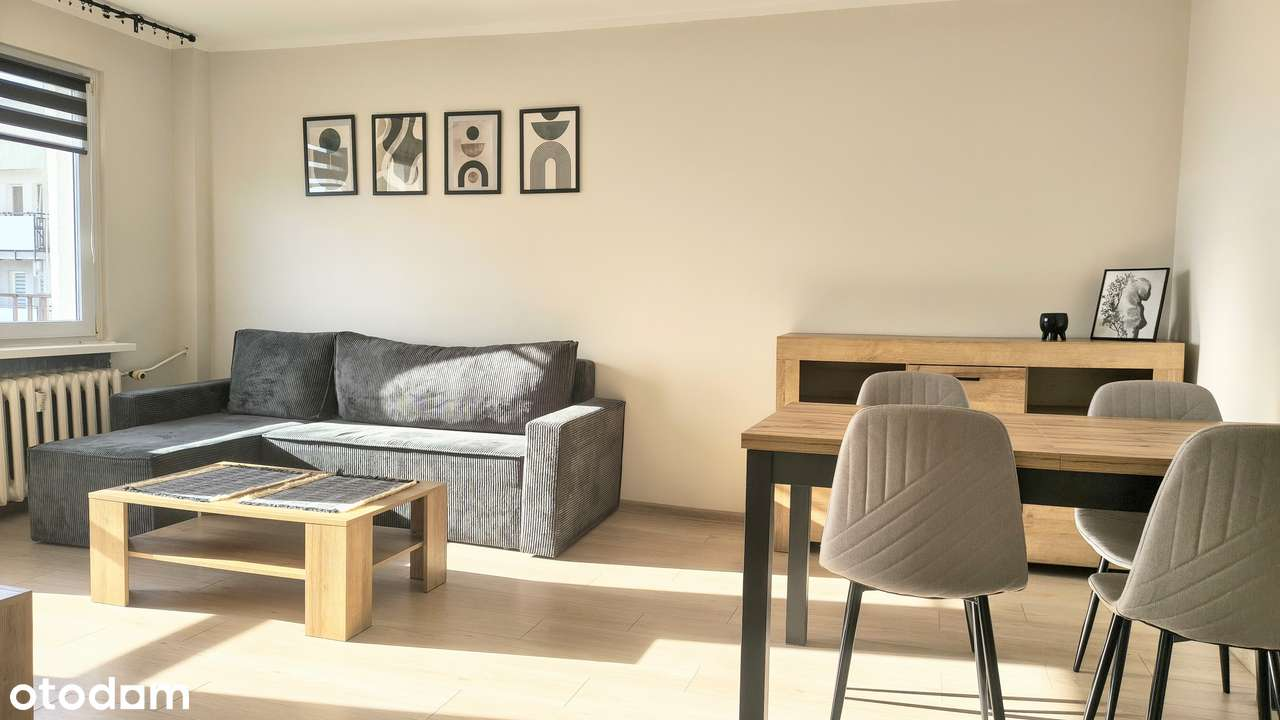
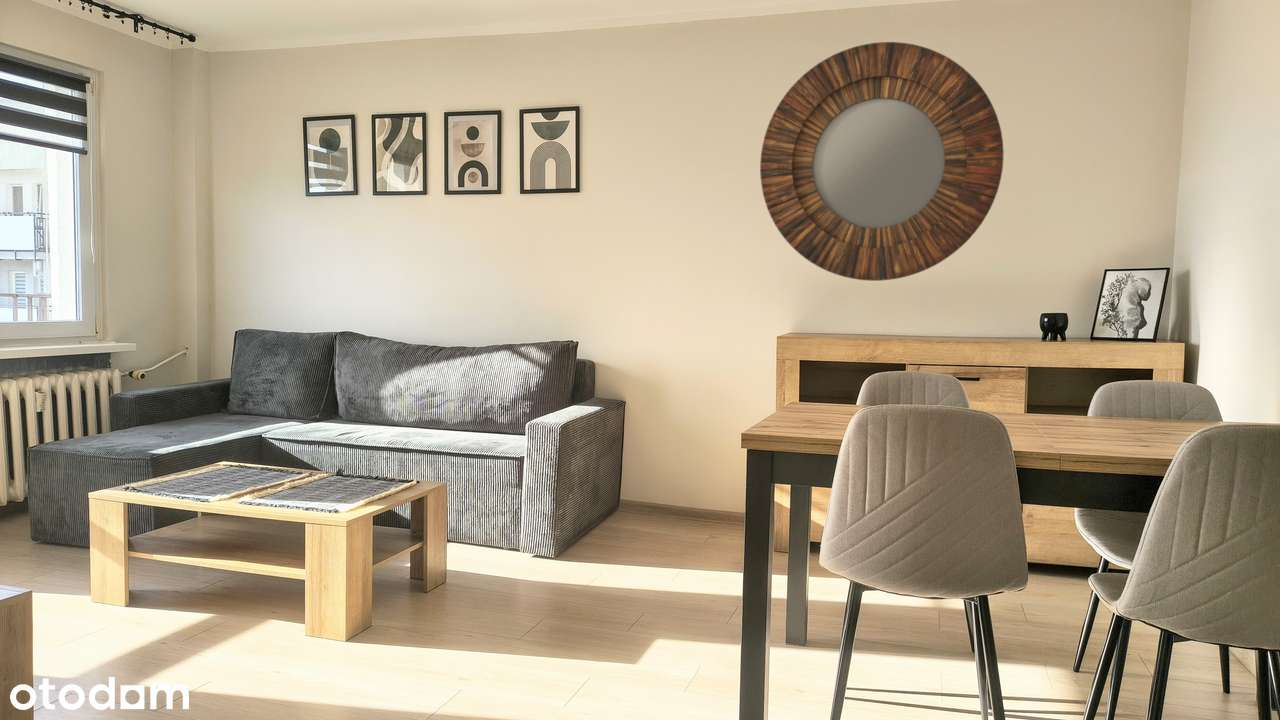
+ home mirror (877, 163)
